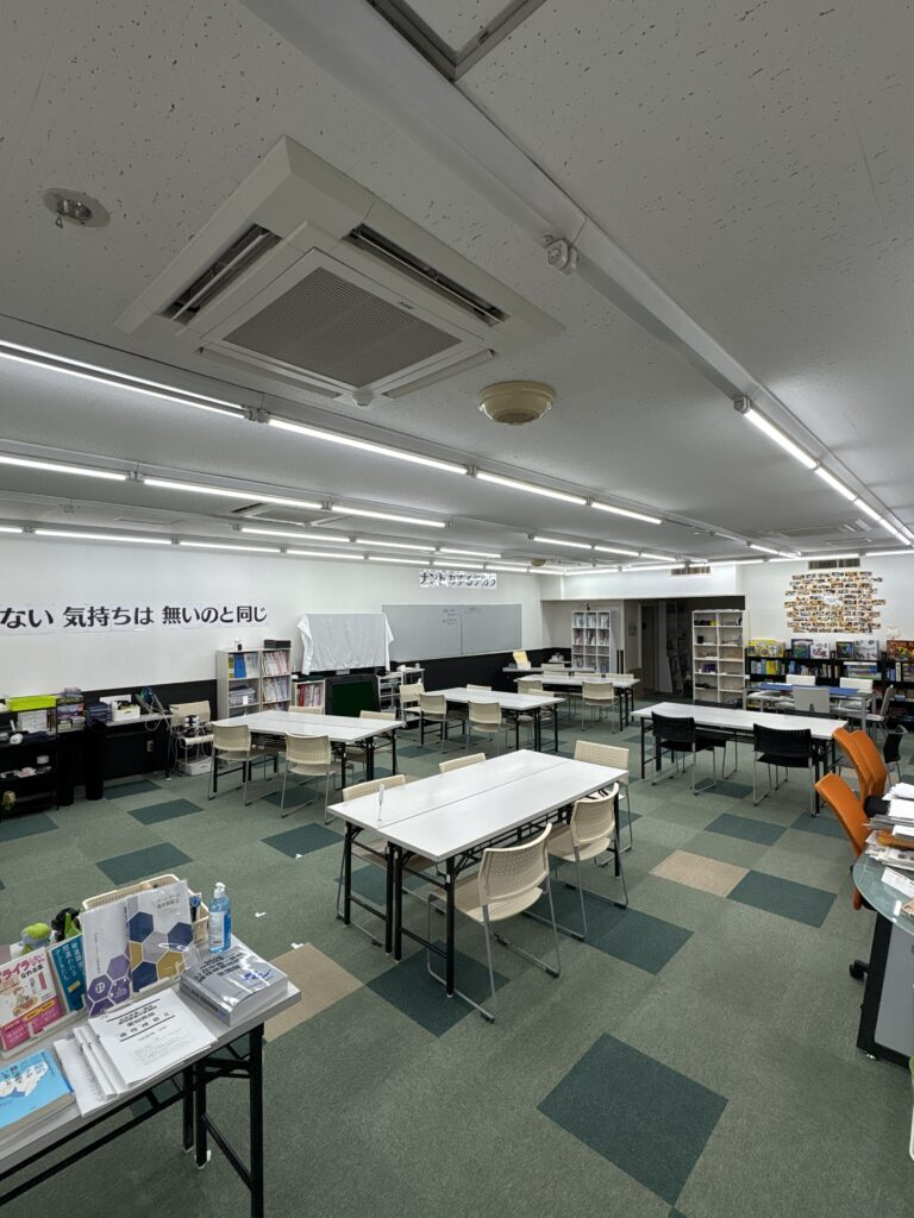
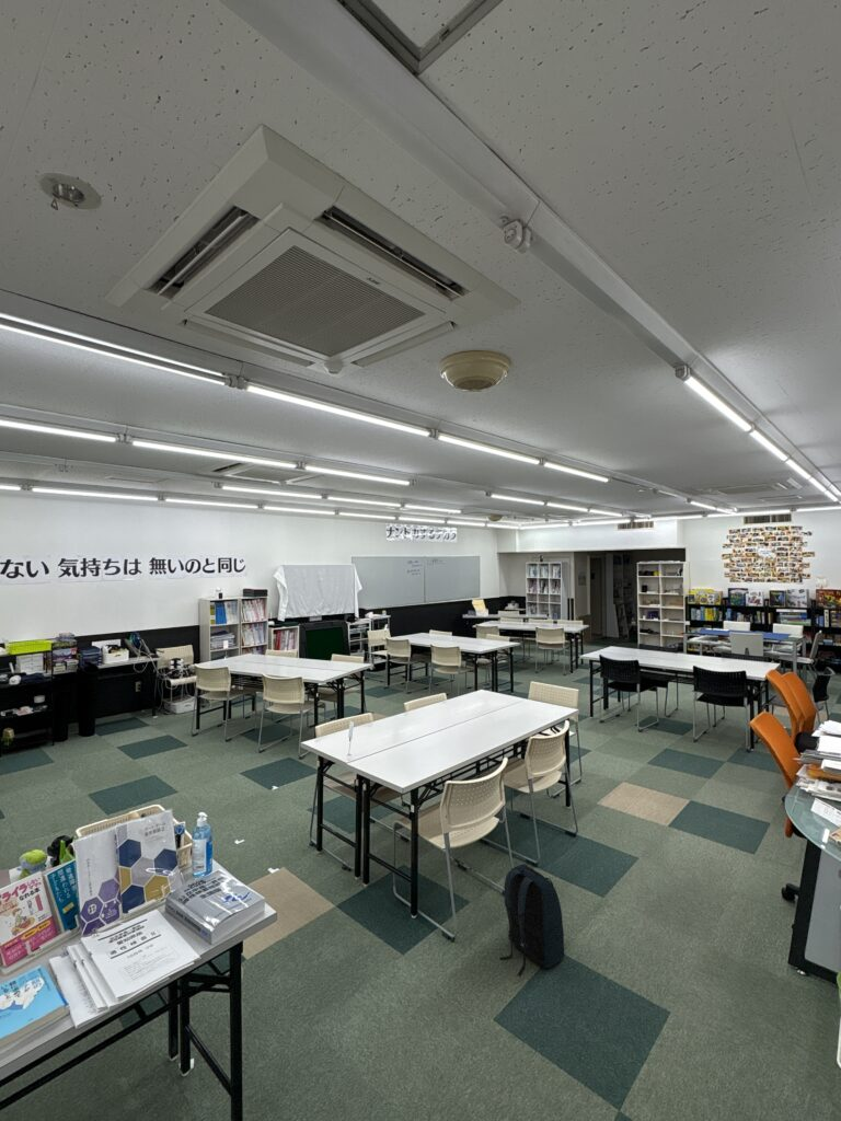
+ backpack (529, 911)
